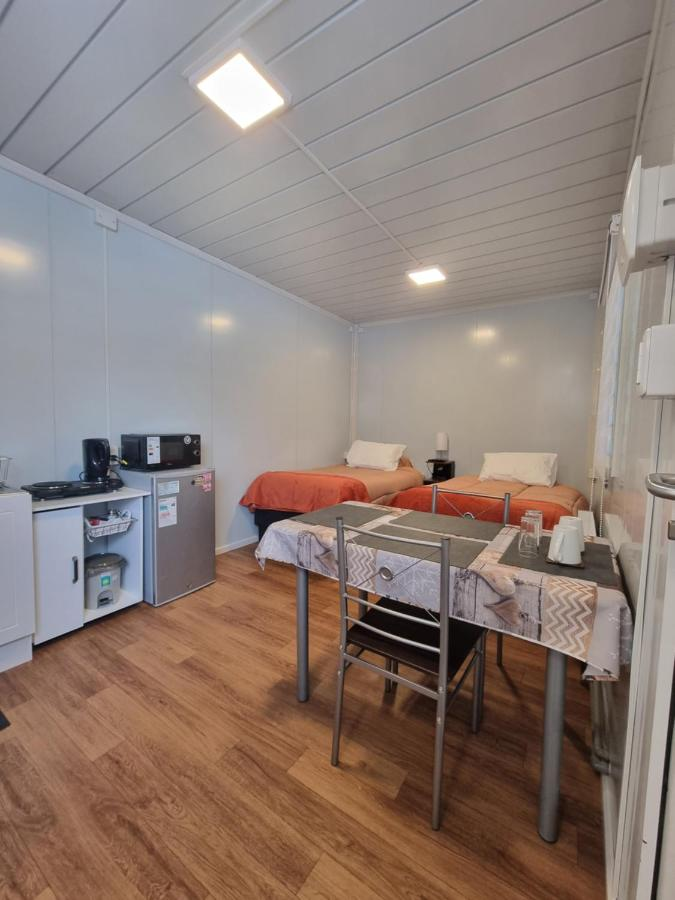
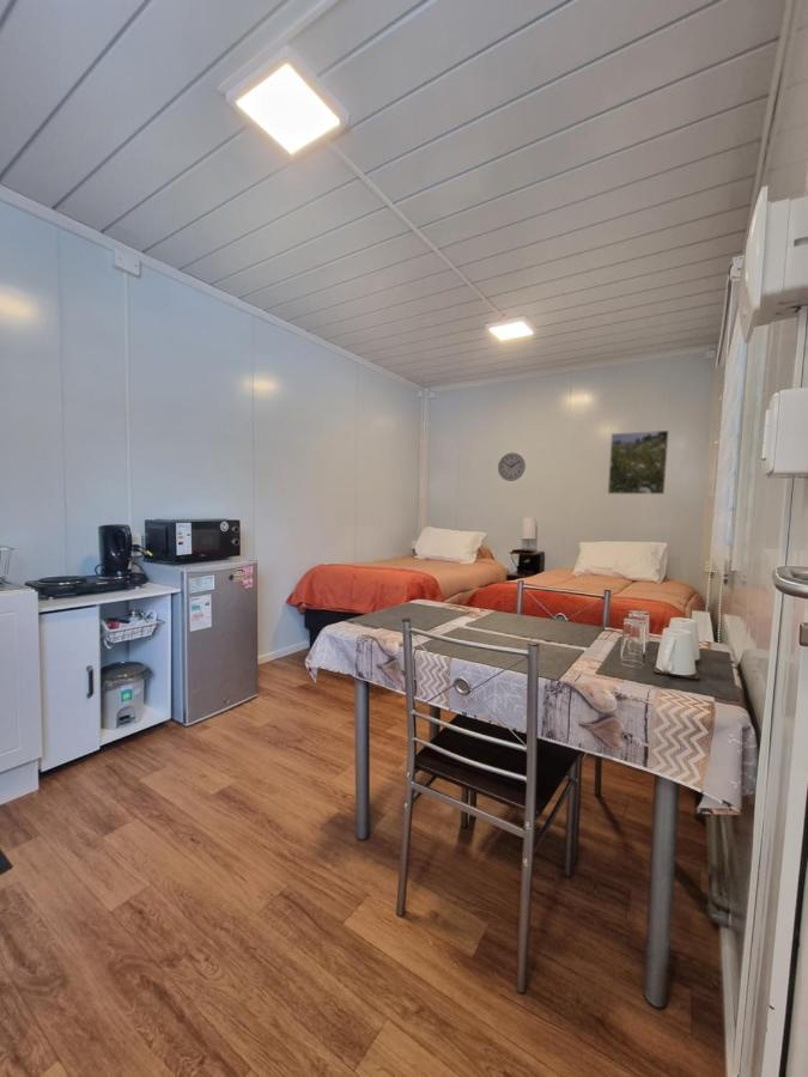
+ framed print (637, 463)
+ wall clock (511, 467)
